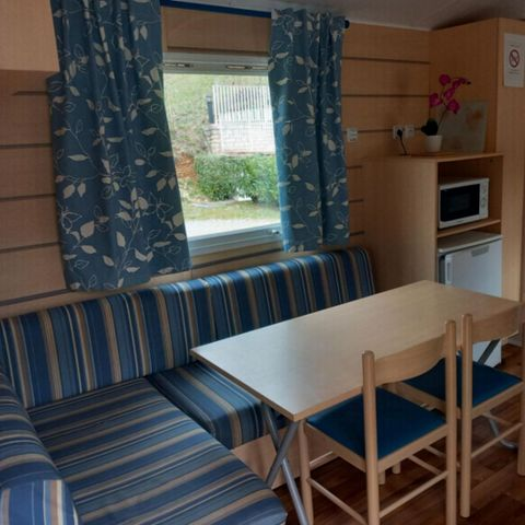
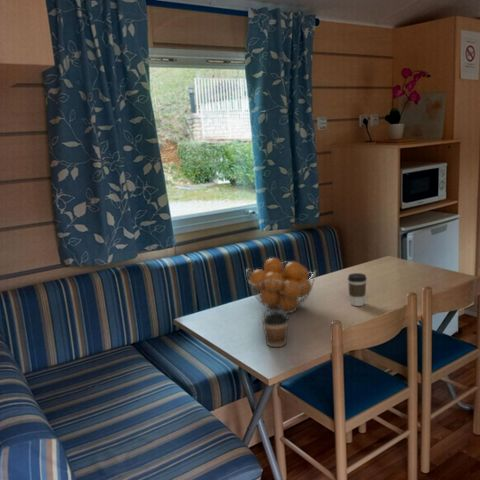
+ coffee cup (275, 327)
+ coffee cup (357, 289)
+ fruit basket (281, 284)
